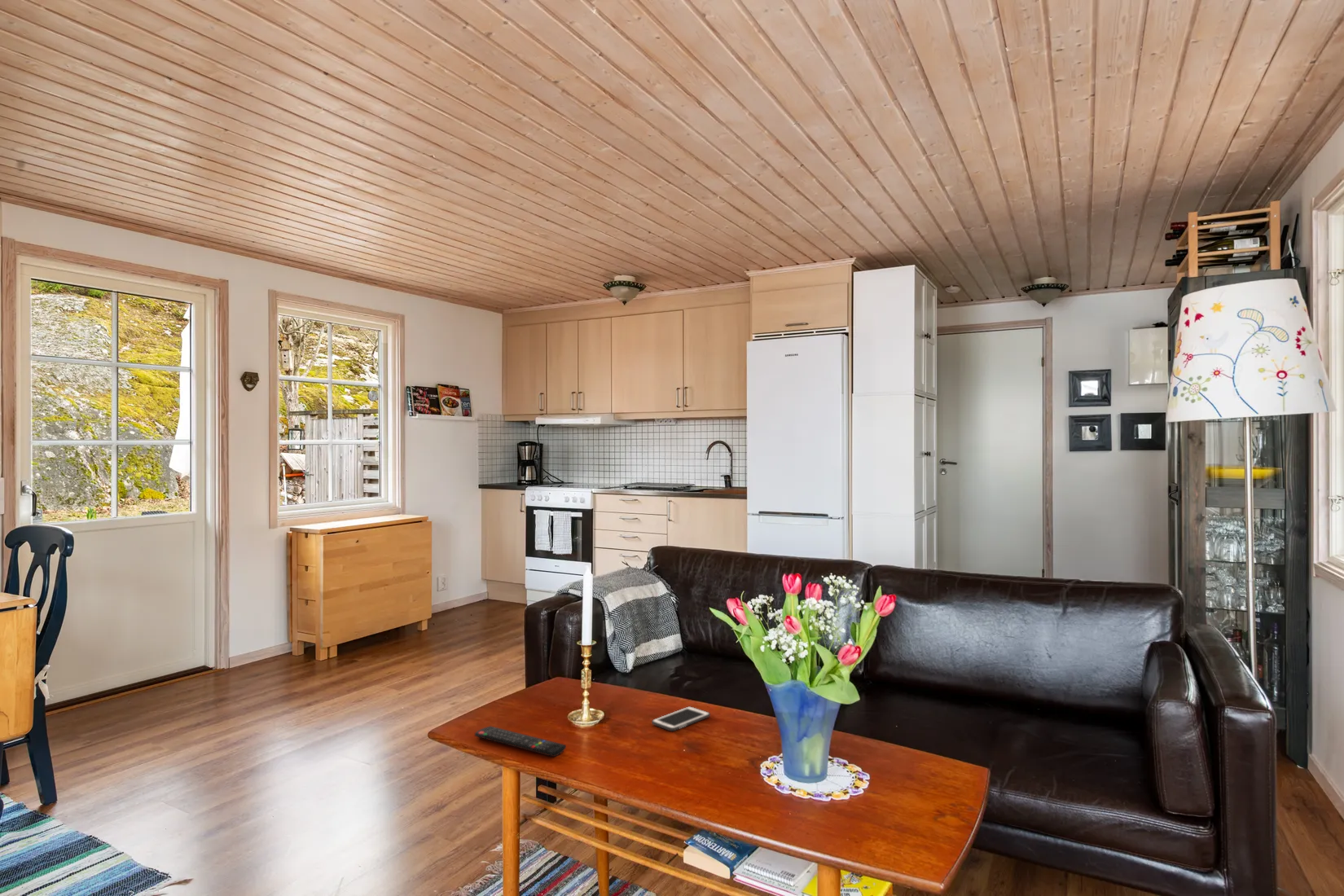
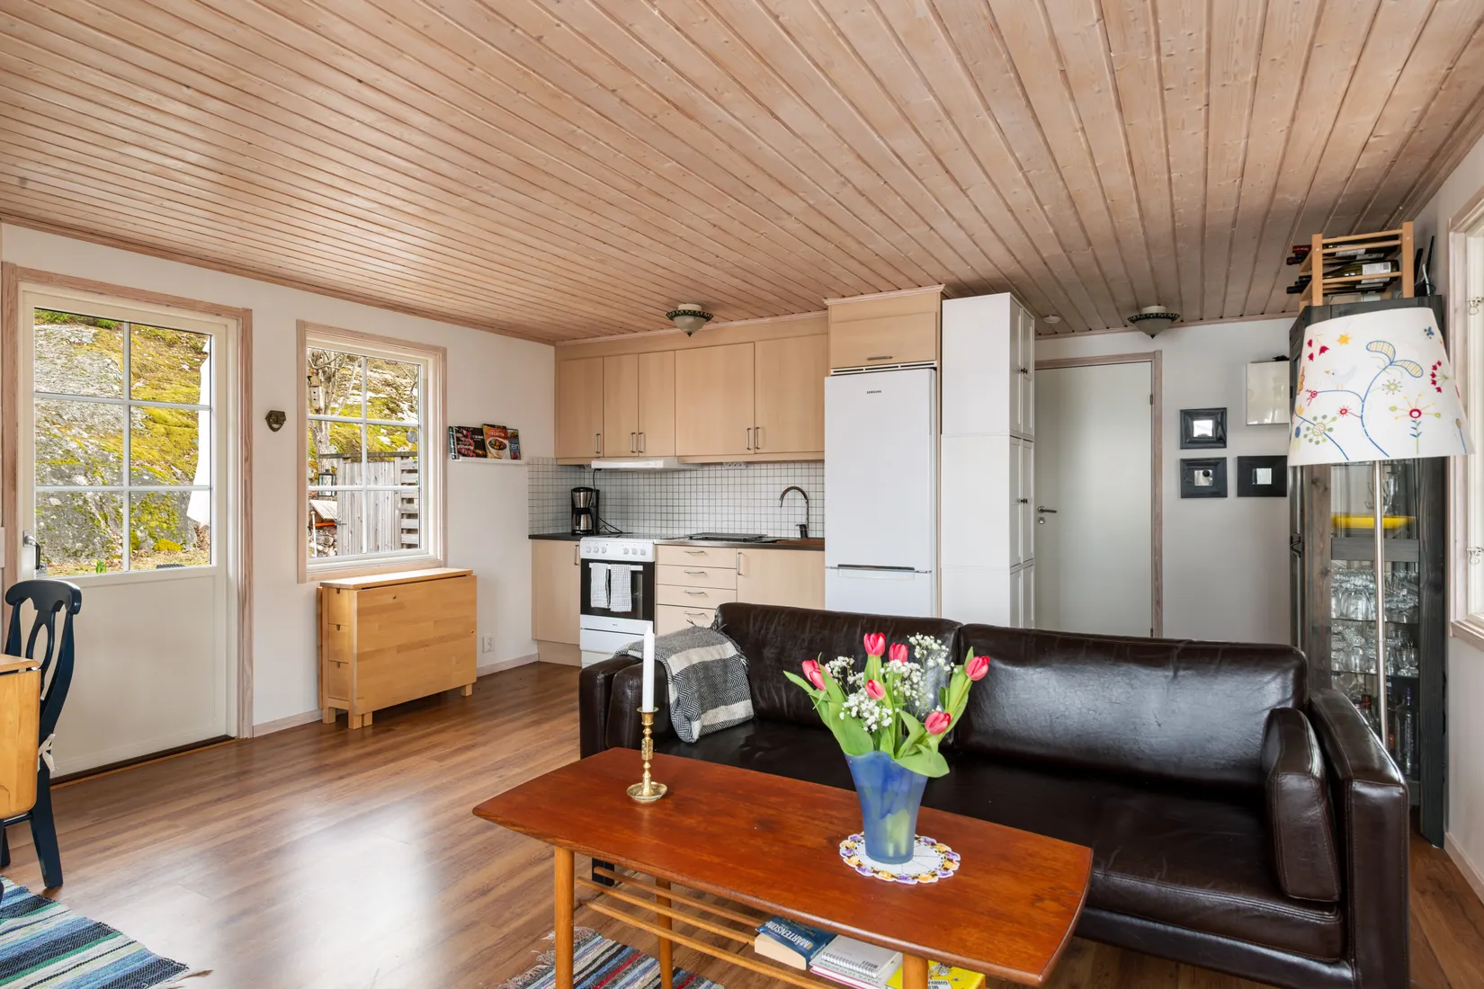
- cell phone (681, 718)
- remote control (518, 741)
